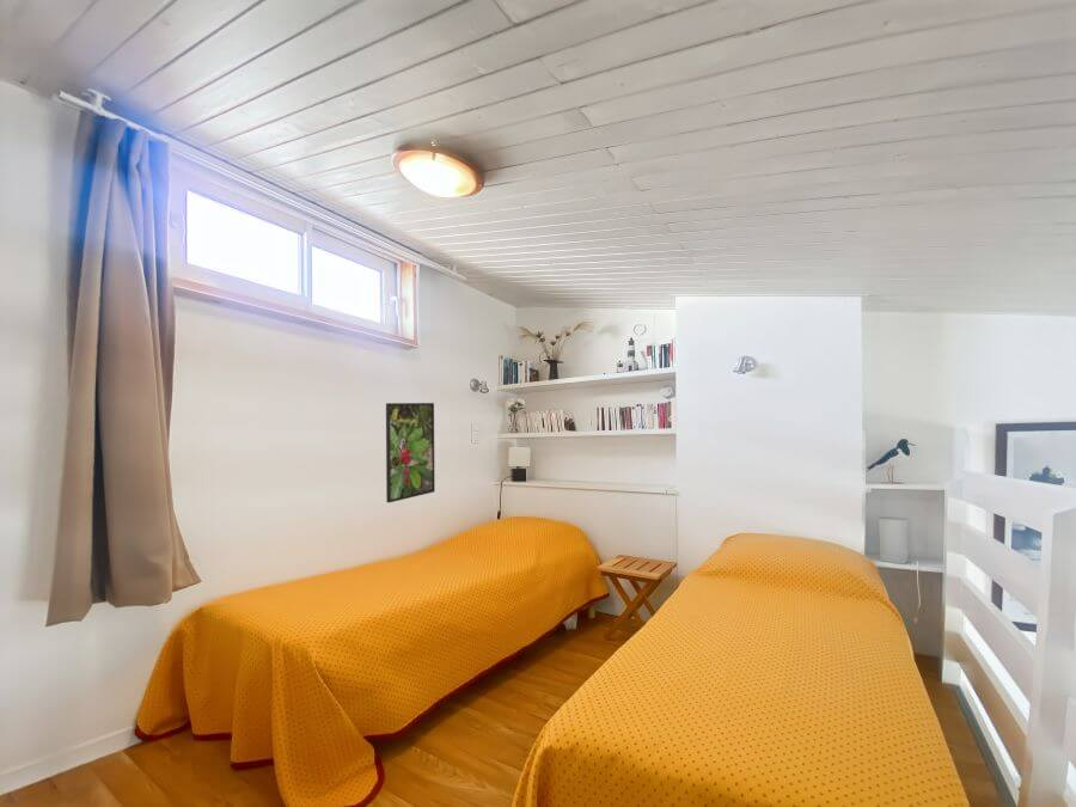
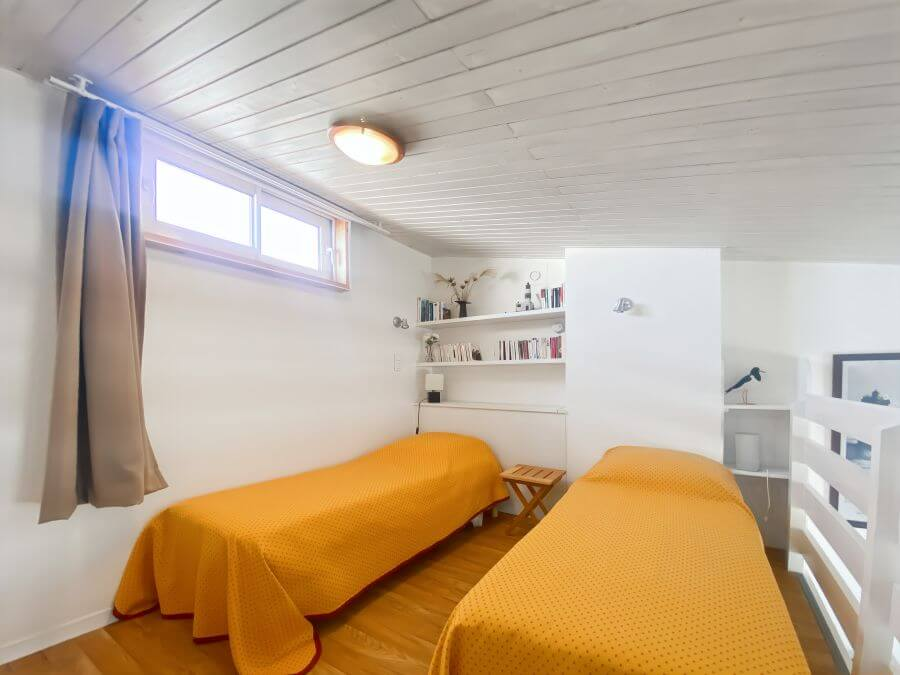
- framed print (411, 450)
